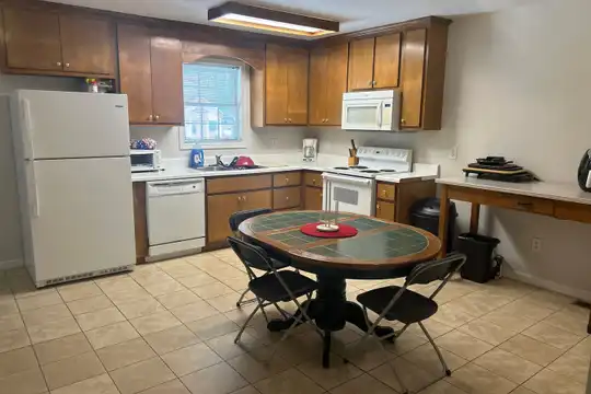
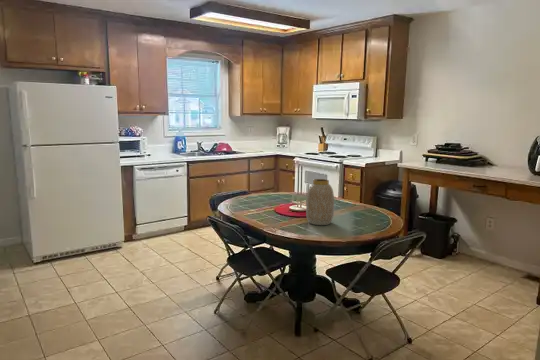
+ vase (320, 201)
